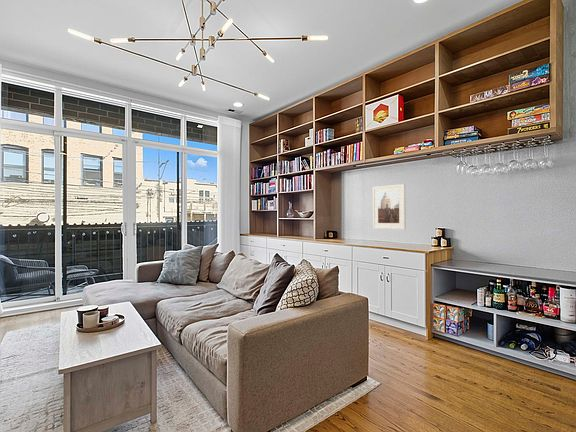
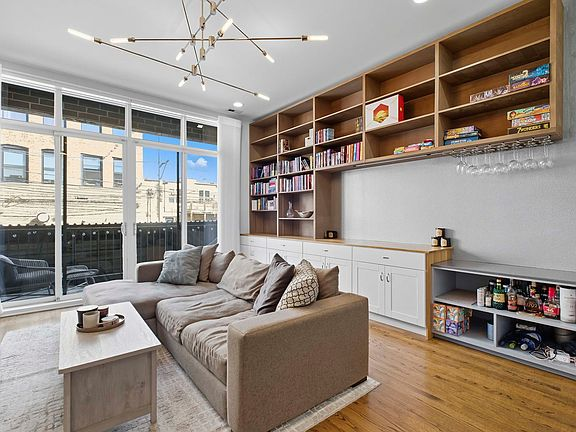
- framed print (388, 207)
